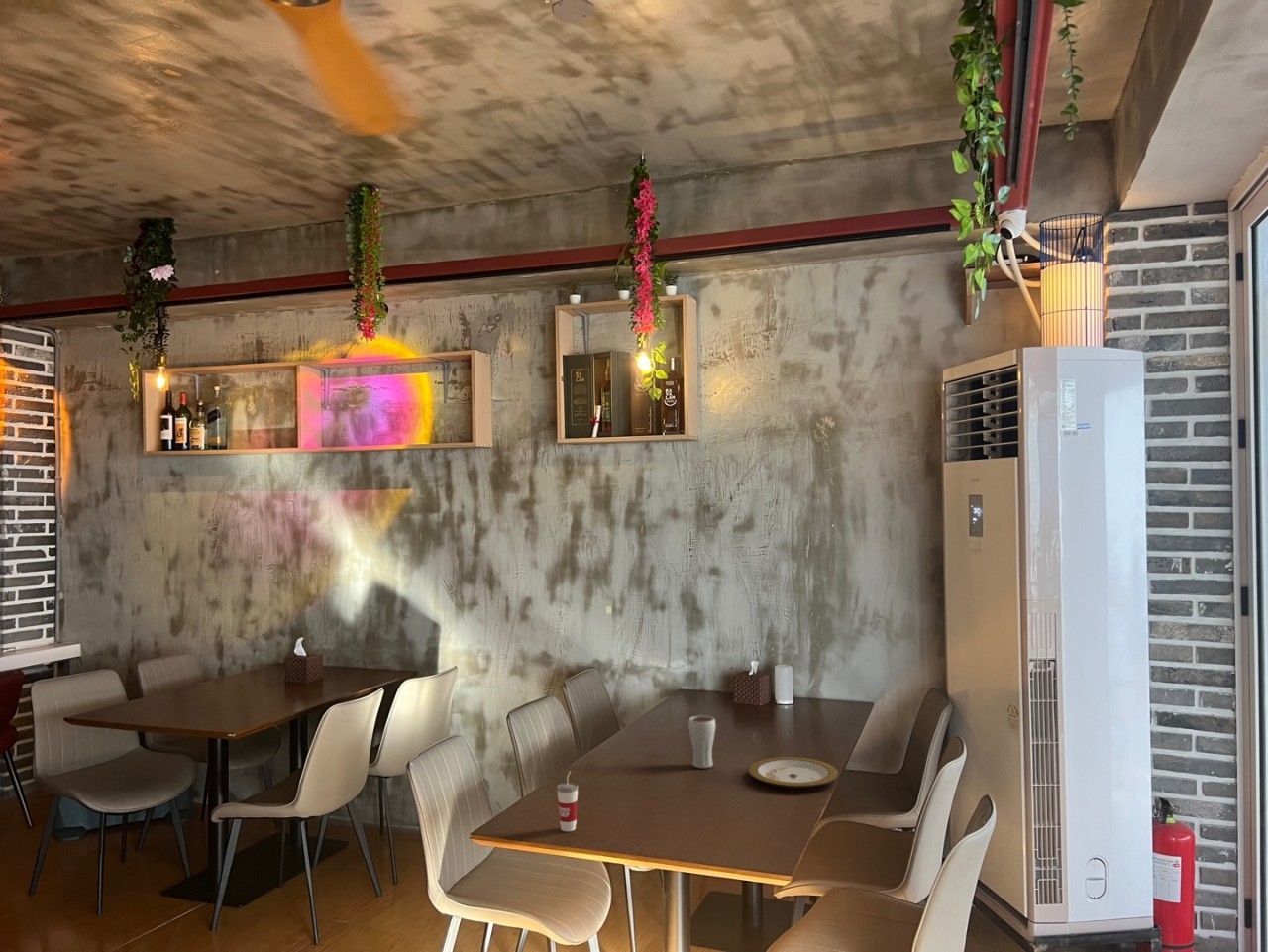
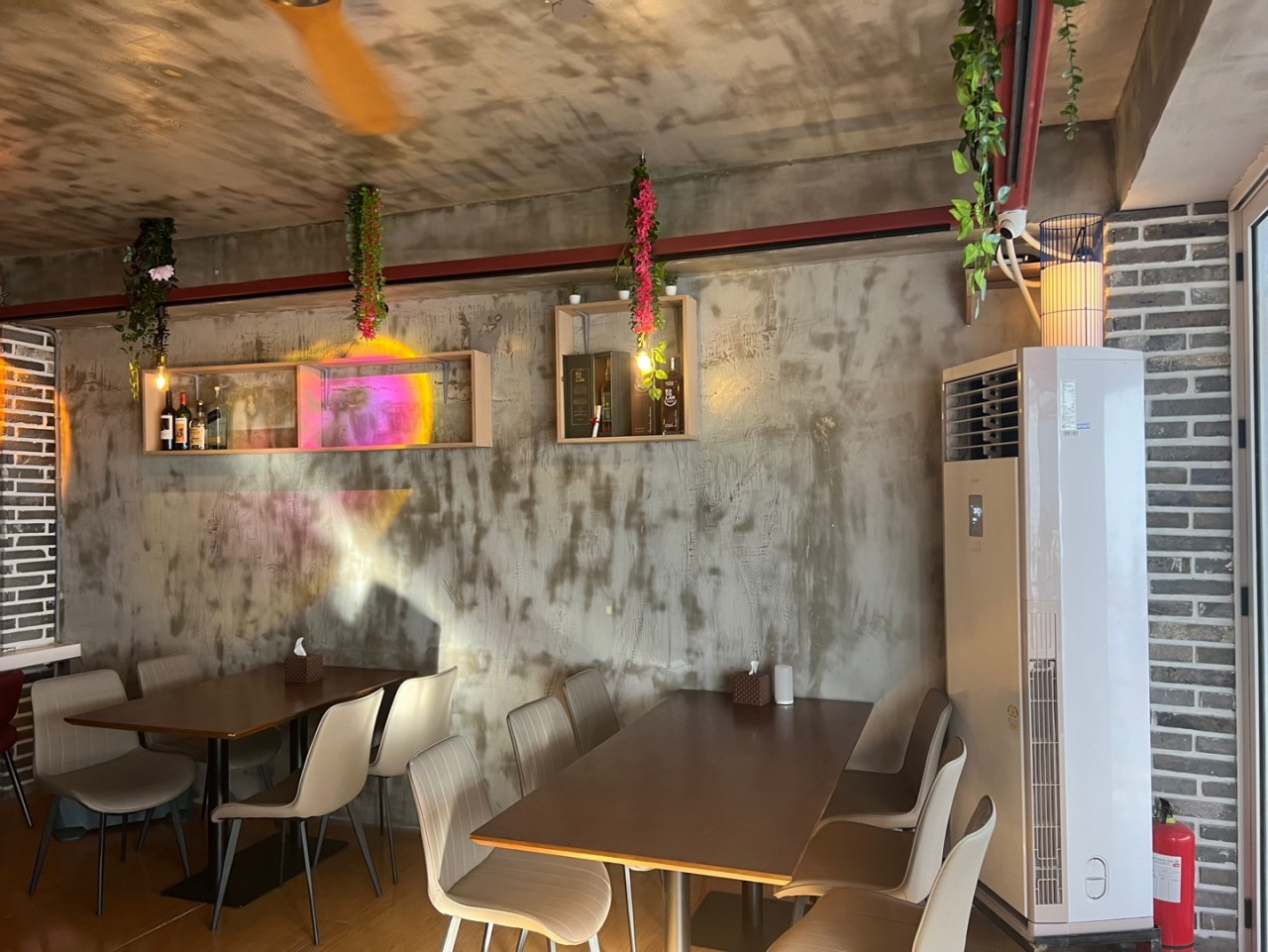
- cup (568, 799)
- plate (792, 774)
- drinking glass (702, 742)
